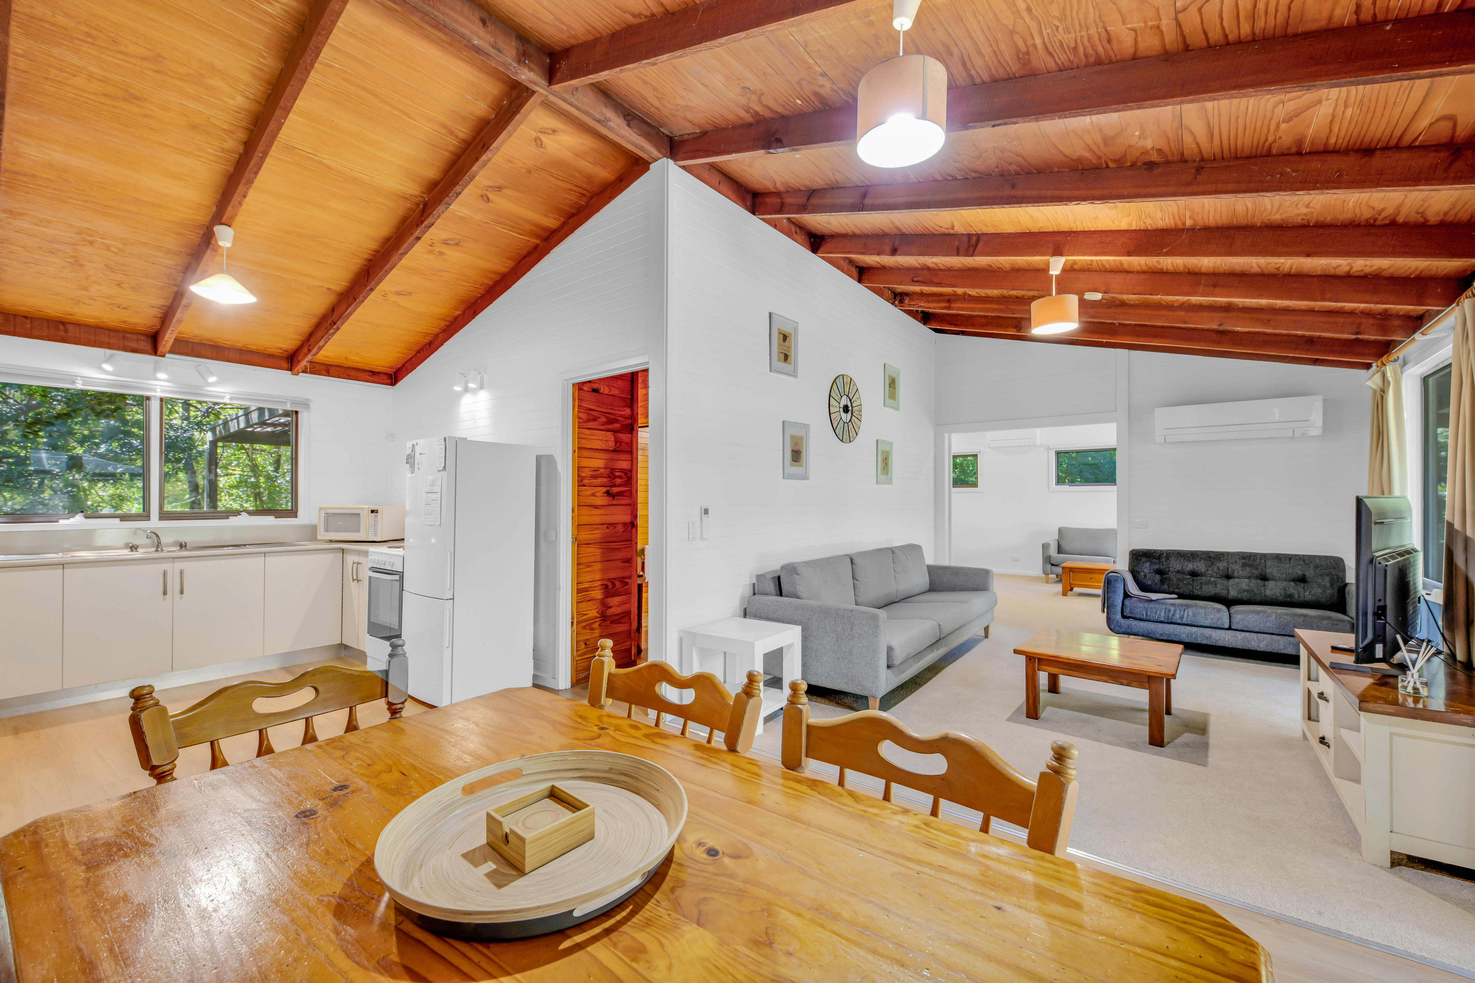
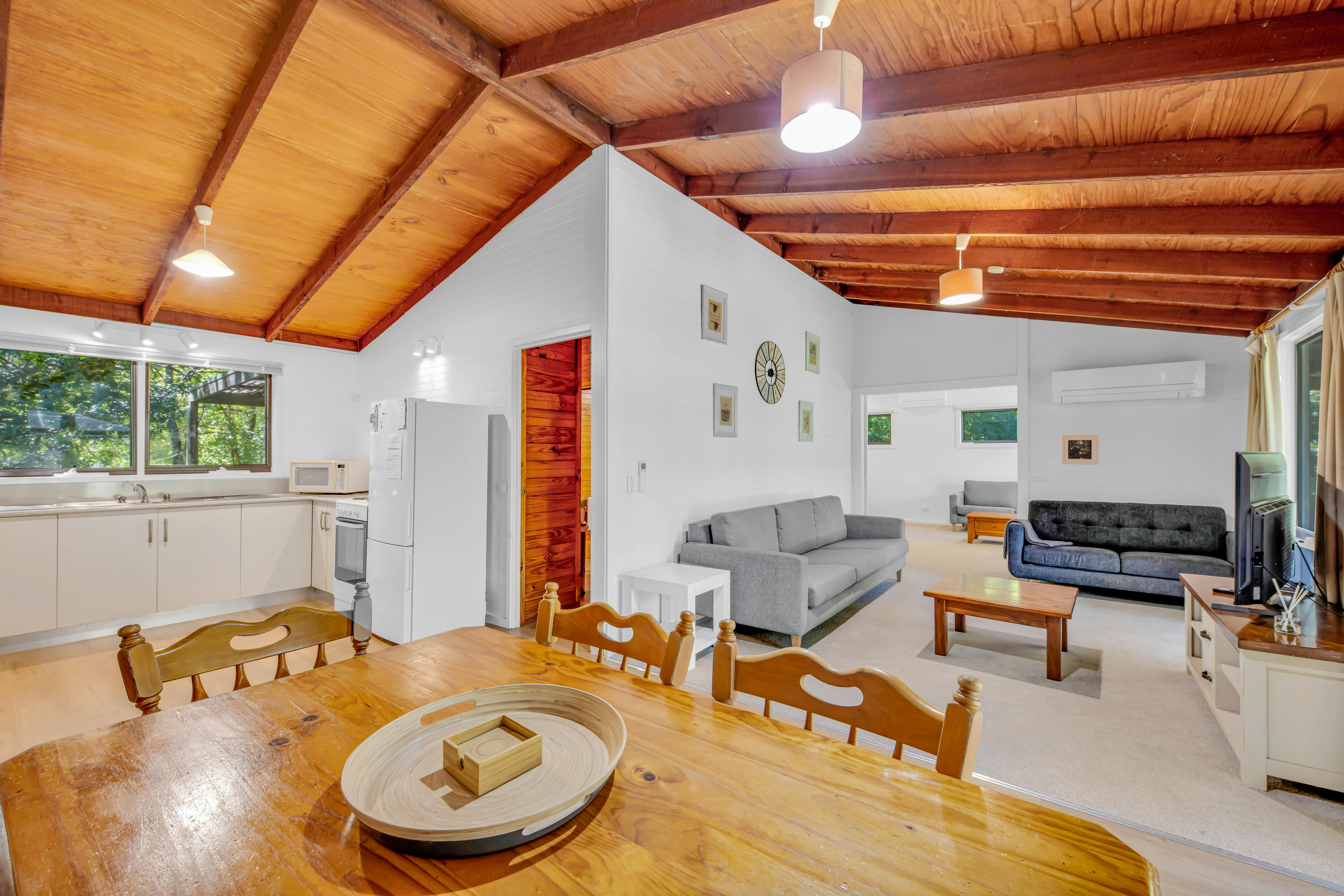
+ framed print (1080, 449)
